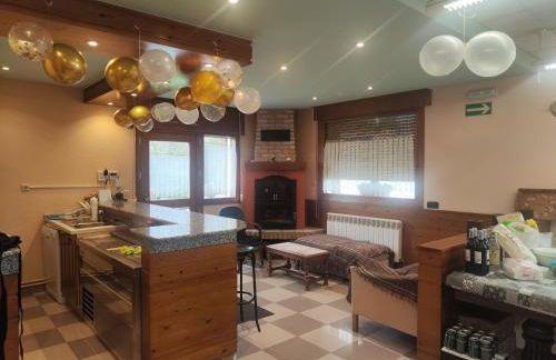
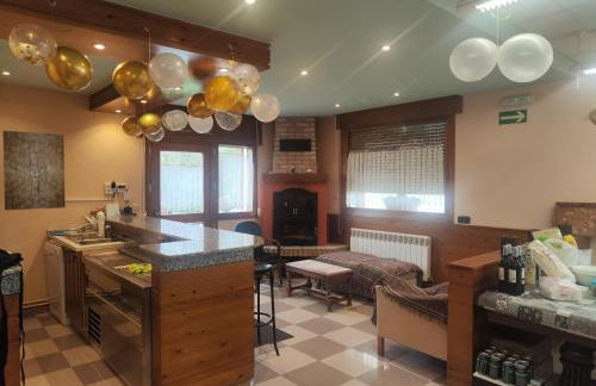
+ wall art (35, 170)
